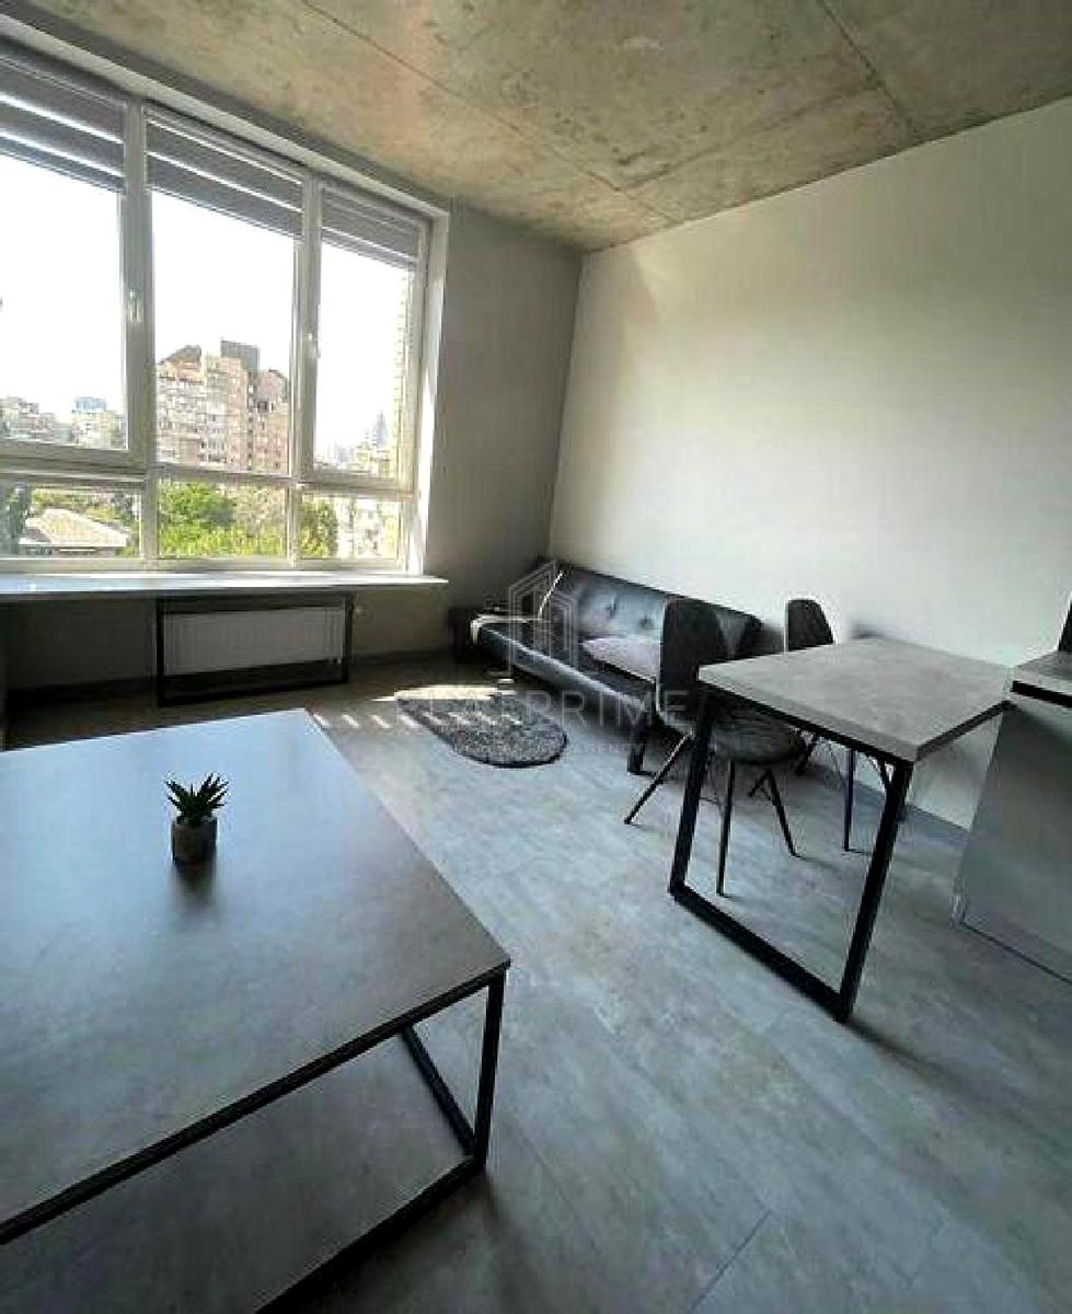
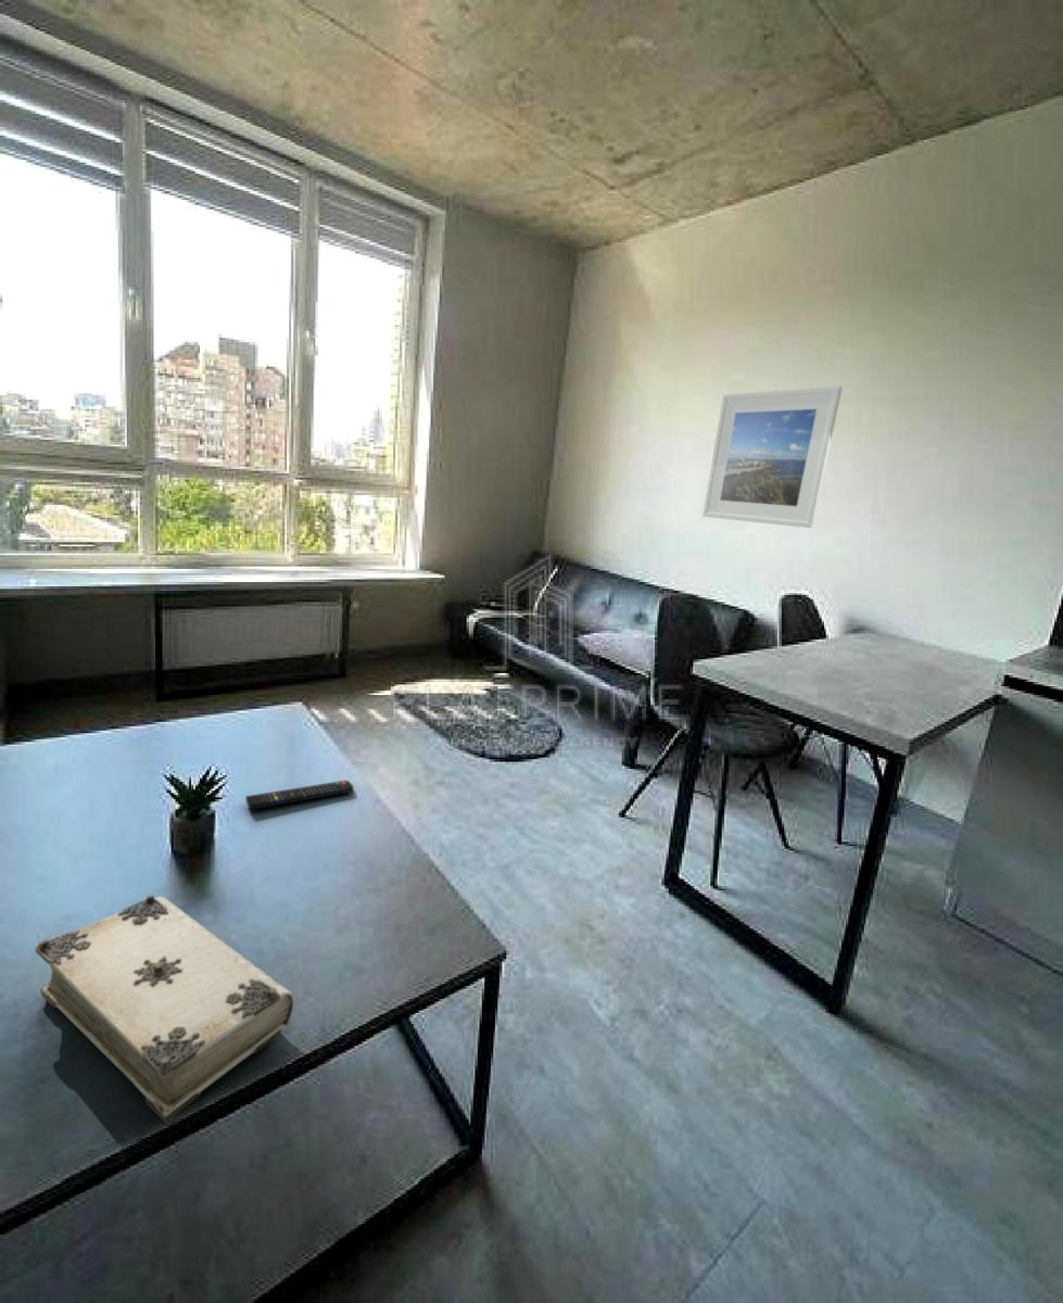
+ bible (165, 986)
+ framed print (765, 457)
+ remote control (302, 795)
